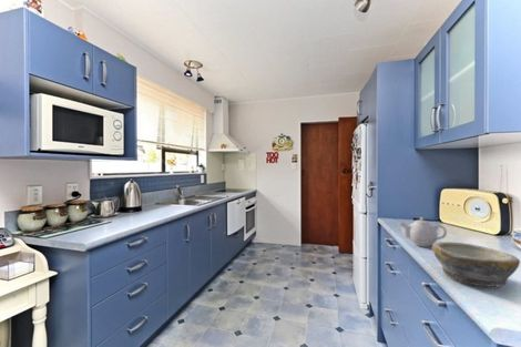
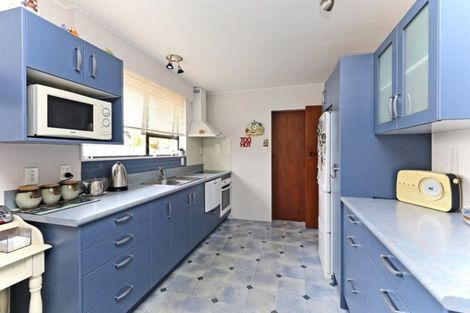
- teapot (421, 231)
- bowl (471, 264)
